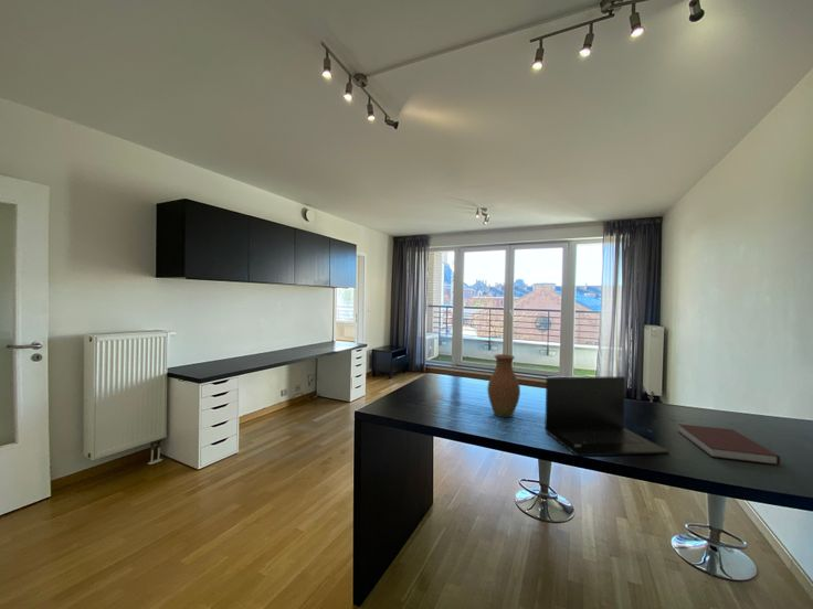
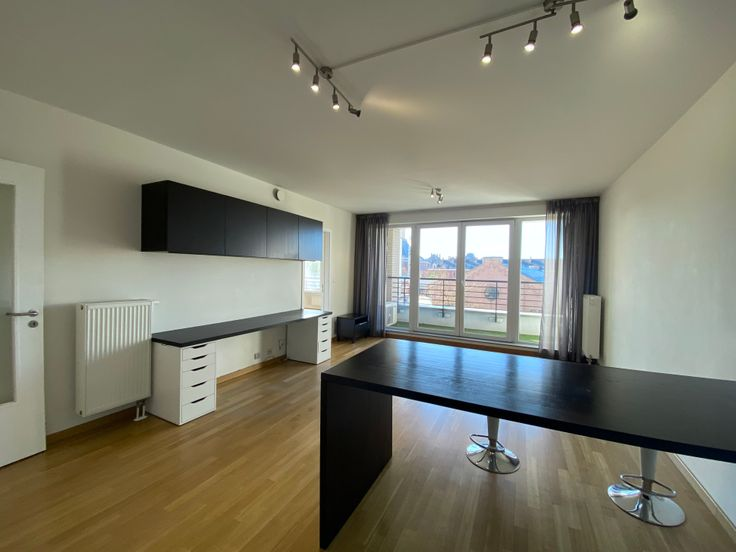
- laptop (603, 412)
- vase (504, 384)
- notebook (722, 441)
